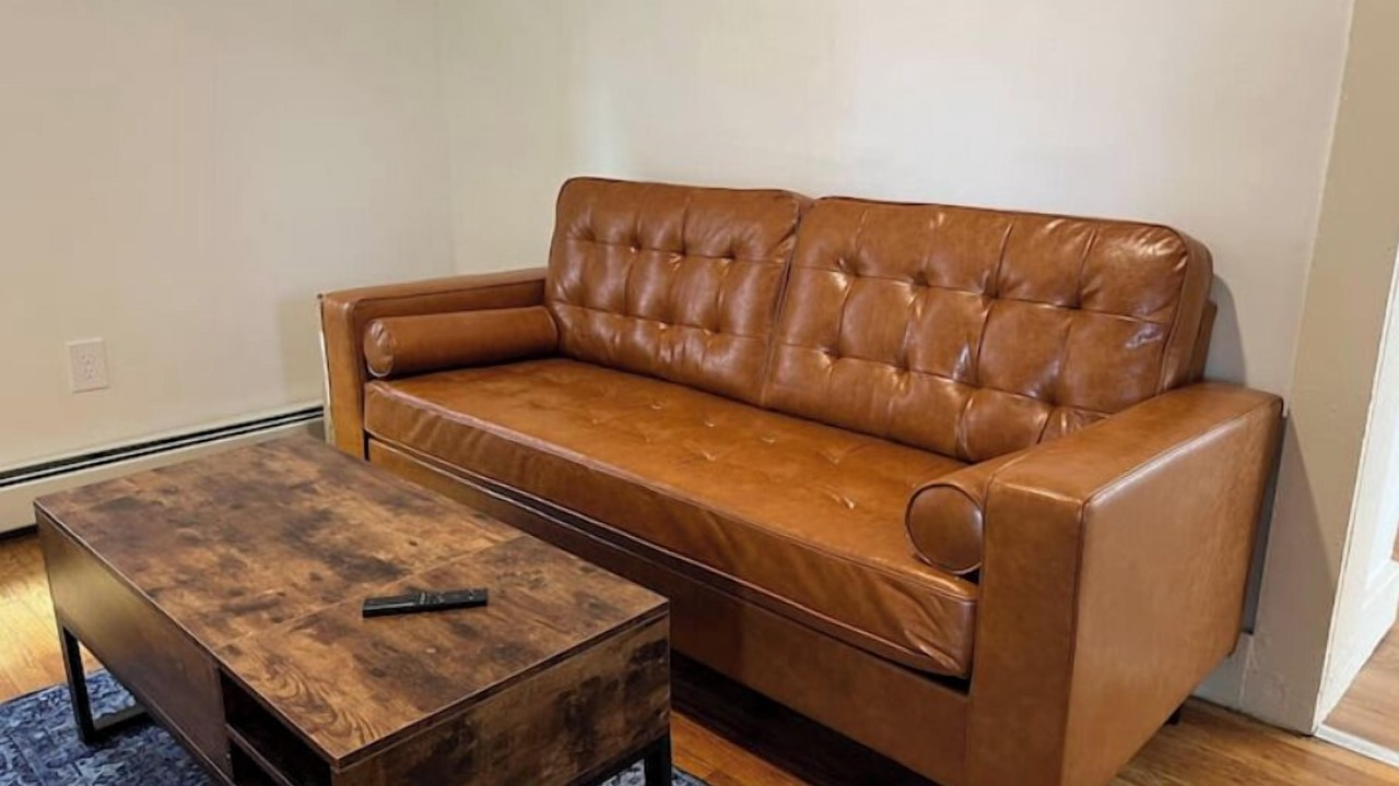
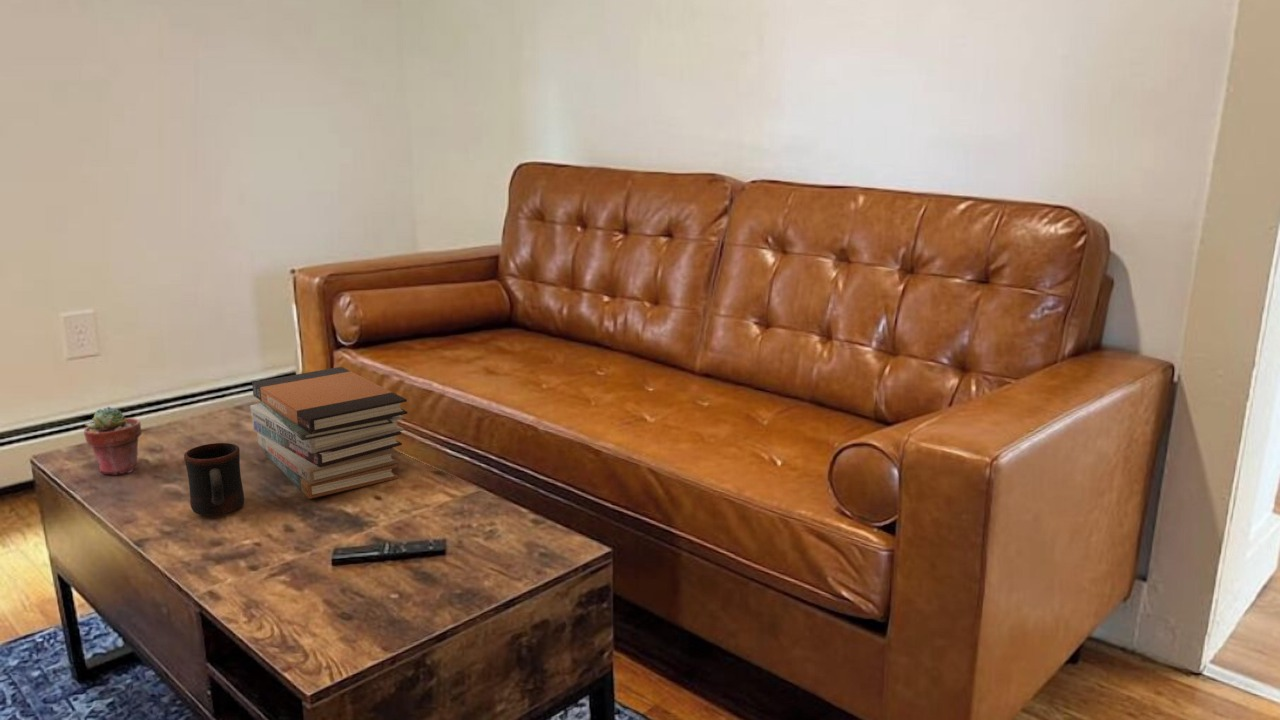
+ mug (216, 483)
+ potted succulent (113, 438)
+ book stack (327, 427)
